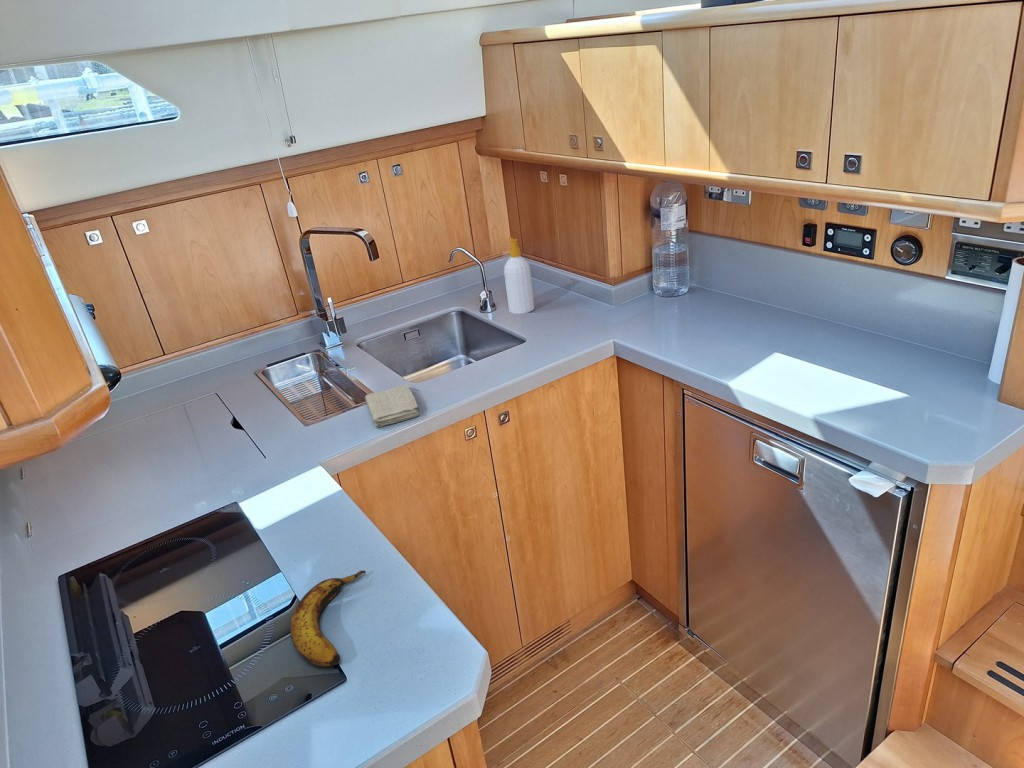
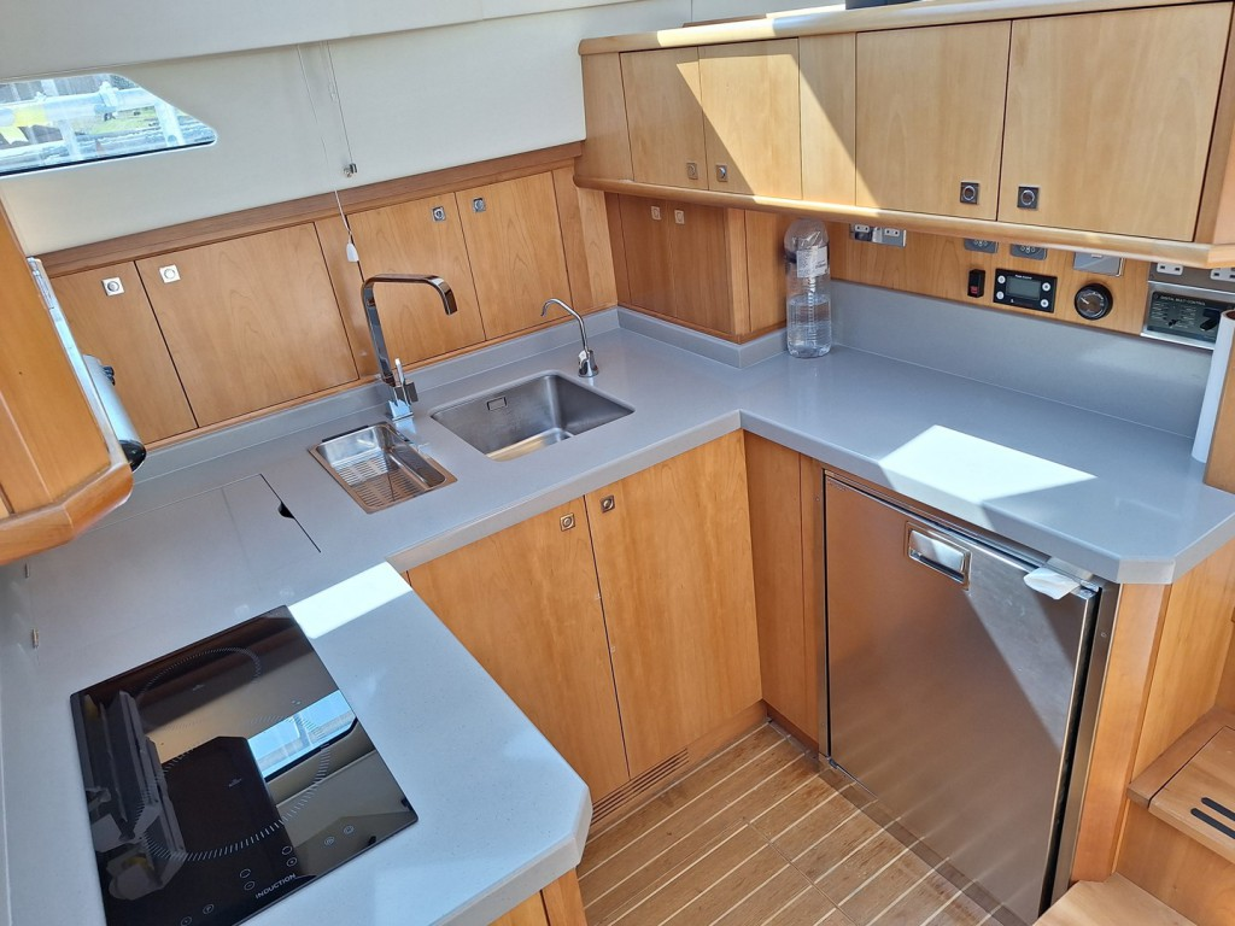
- banana (319, 615)
- washcloth (391, 404)
- soap bottle (517, 275)
